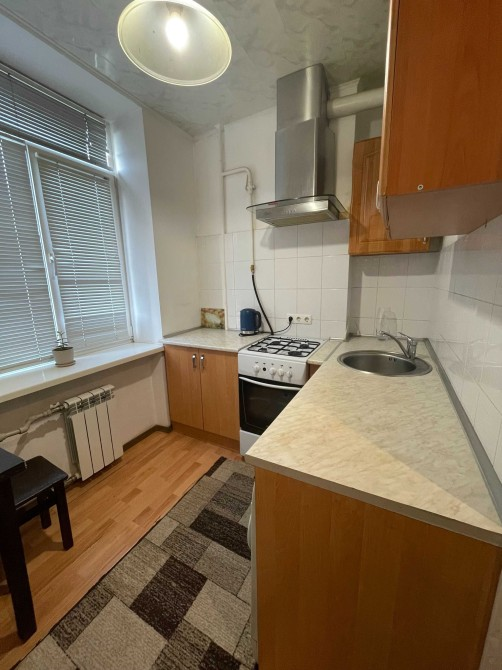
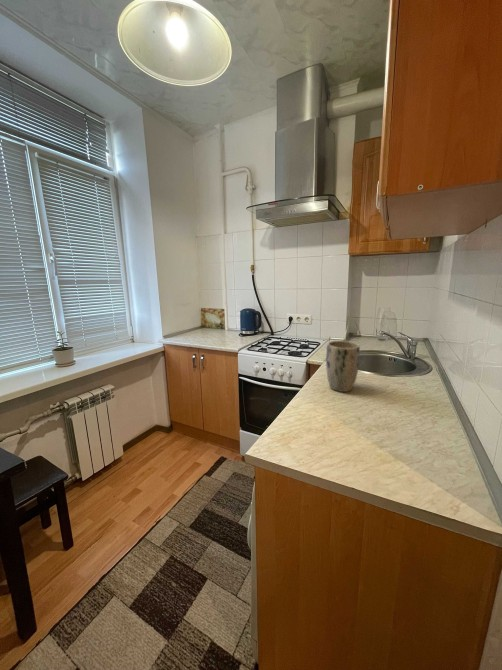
+ plant pot (341, 366)
